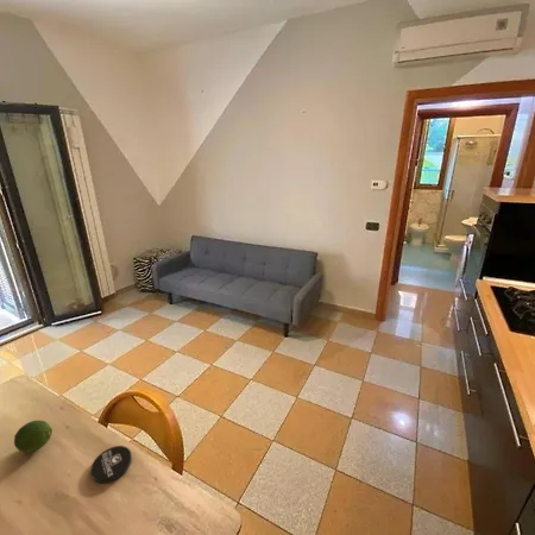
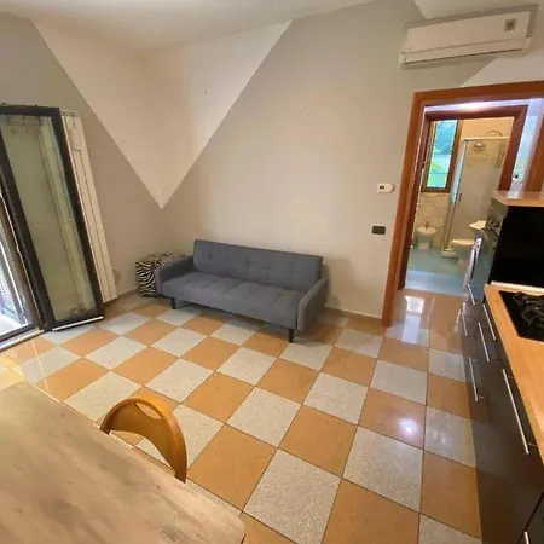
- fruit (33, 435)
- coaster (112, 462)
